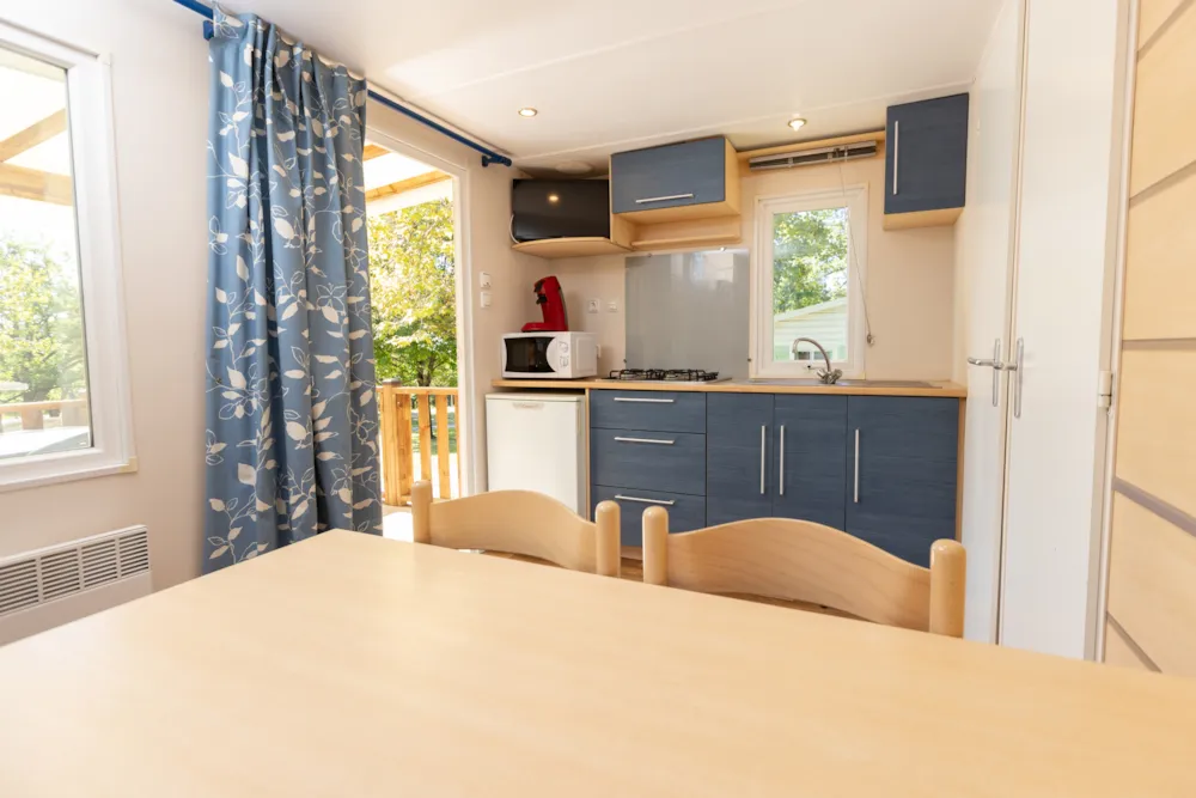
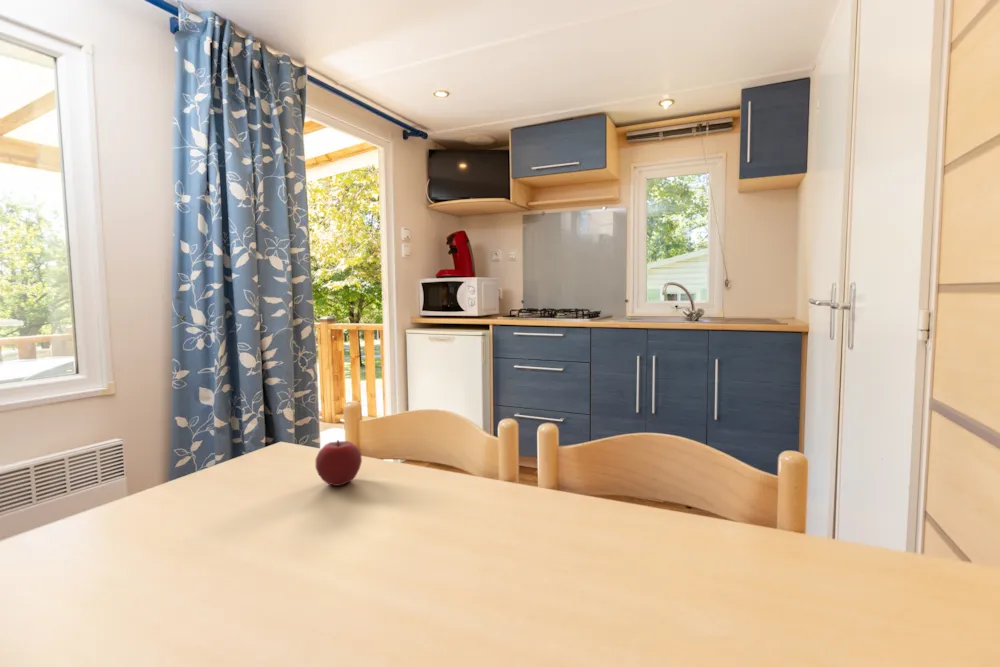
+ apple (338, 460)
